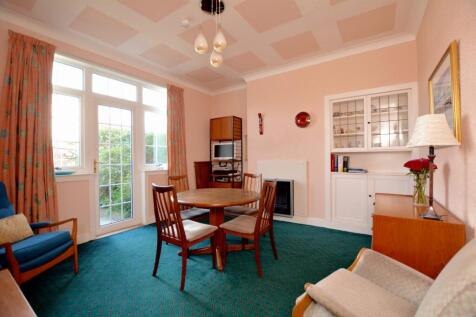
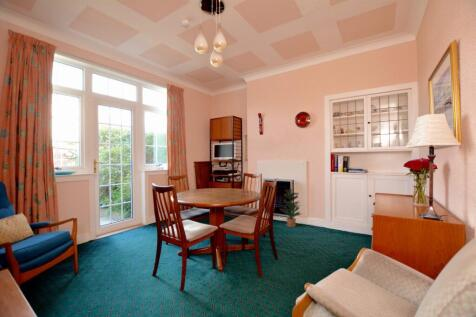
+ potted plant (291, 207)
